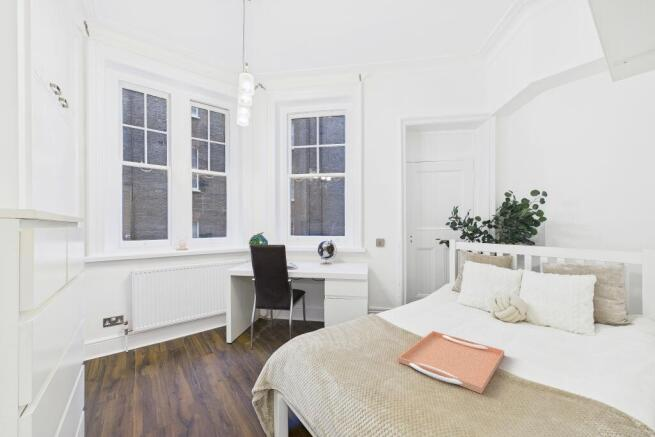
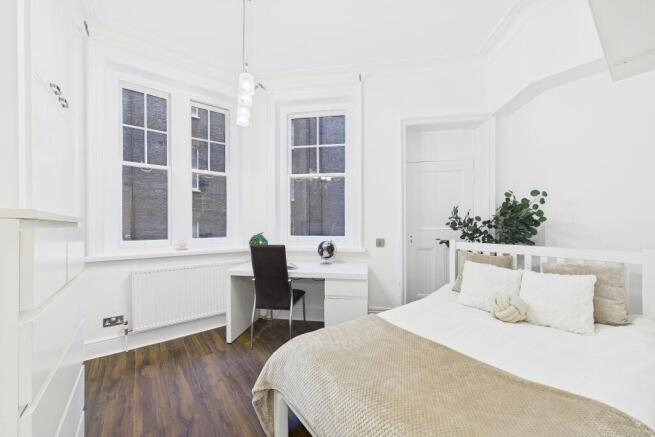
- serving tray (452, 356)
